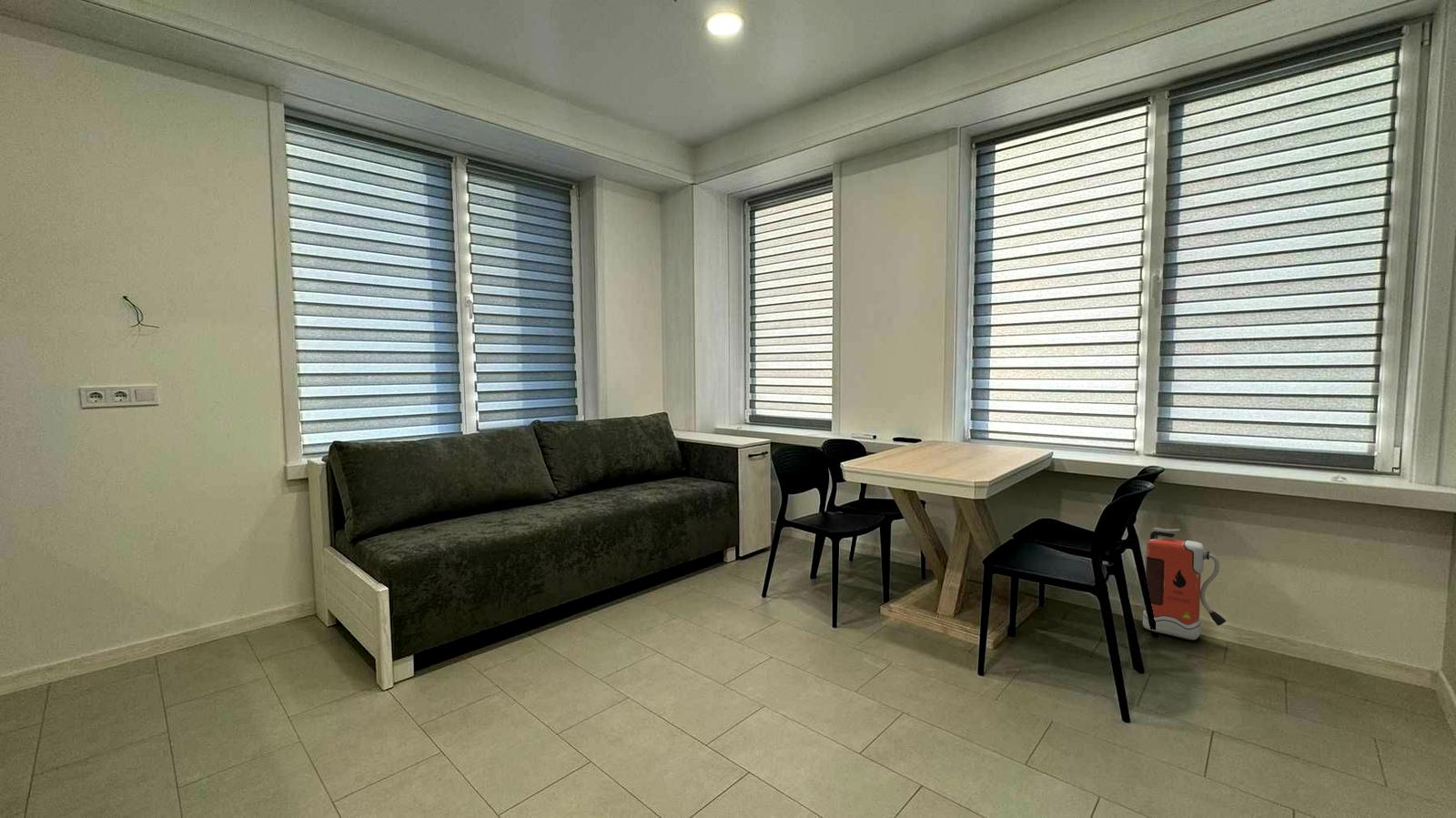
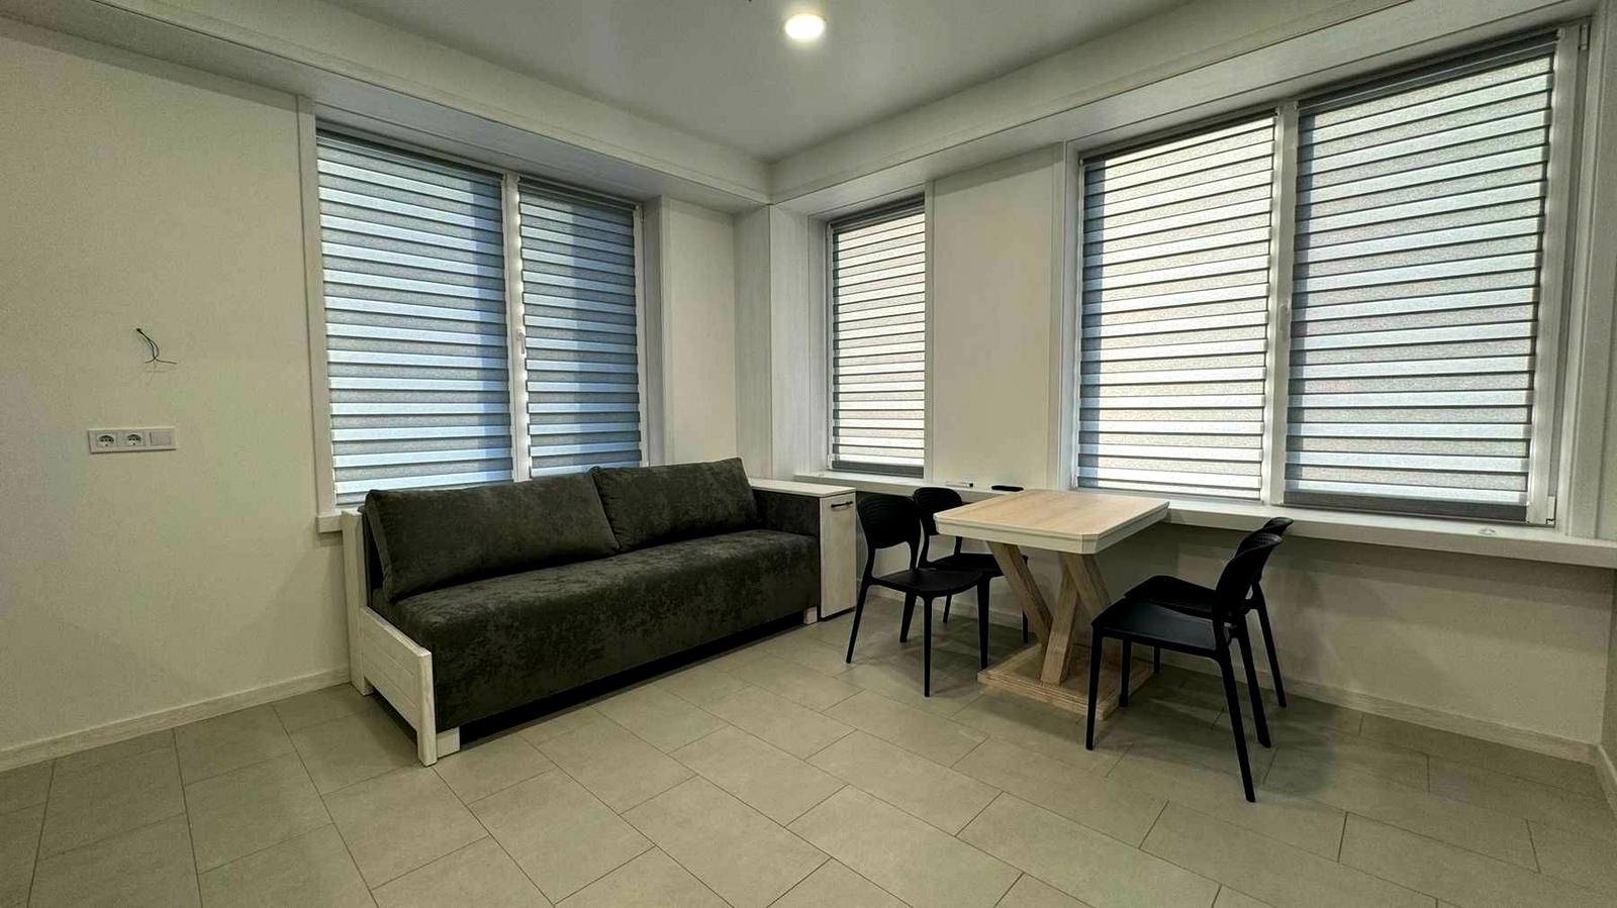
- fire extinguisher (1184, 582)
